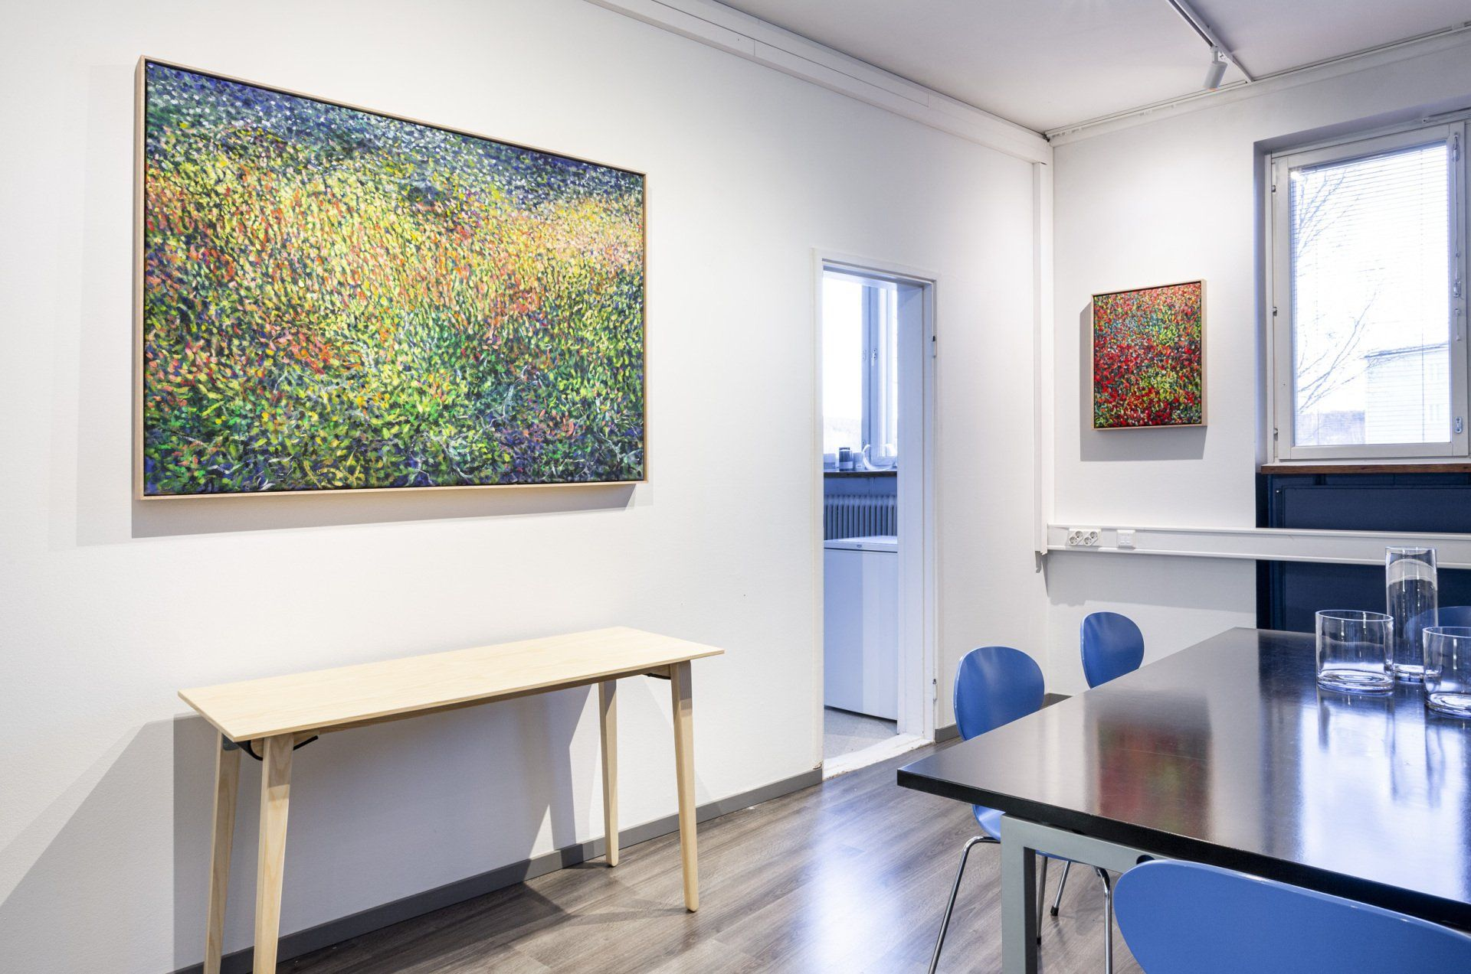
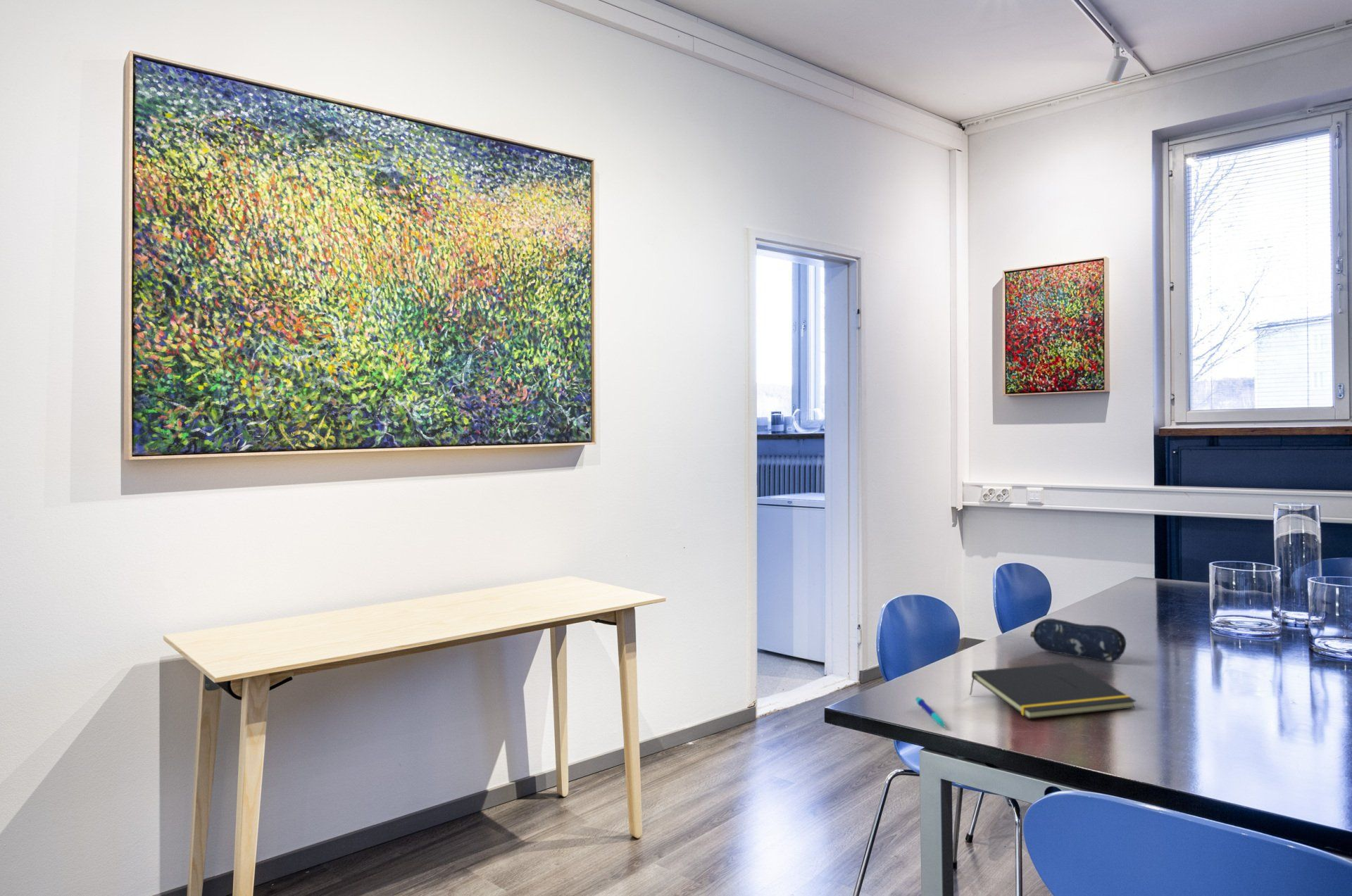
+ notepad (1051, 688)
+ pen (930, 712)
+ pencil case (1078, 639)
